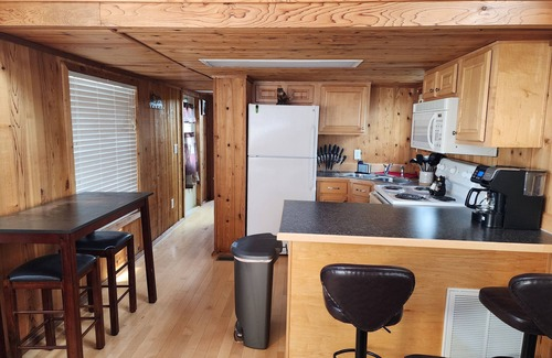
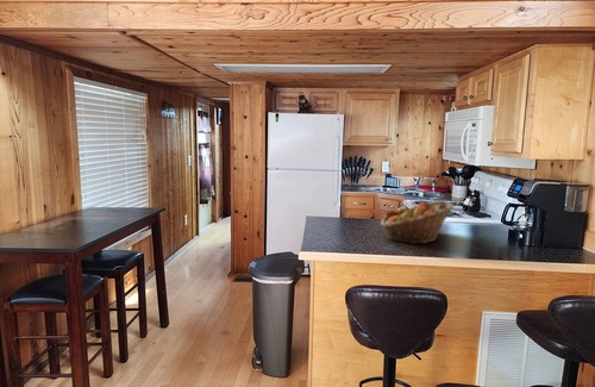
+ fruit basket (415, 219)
